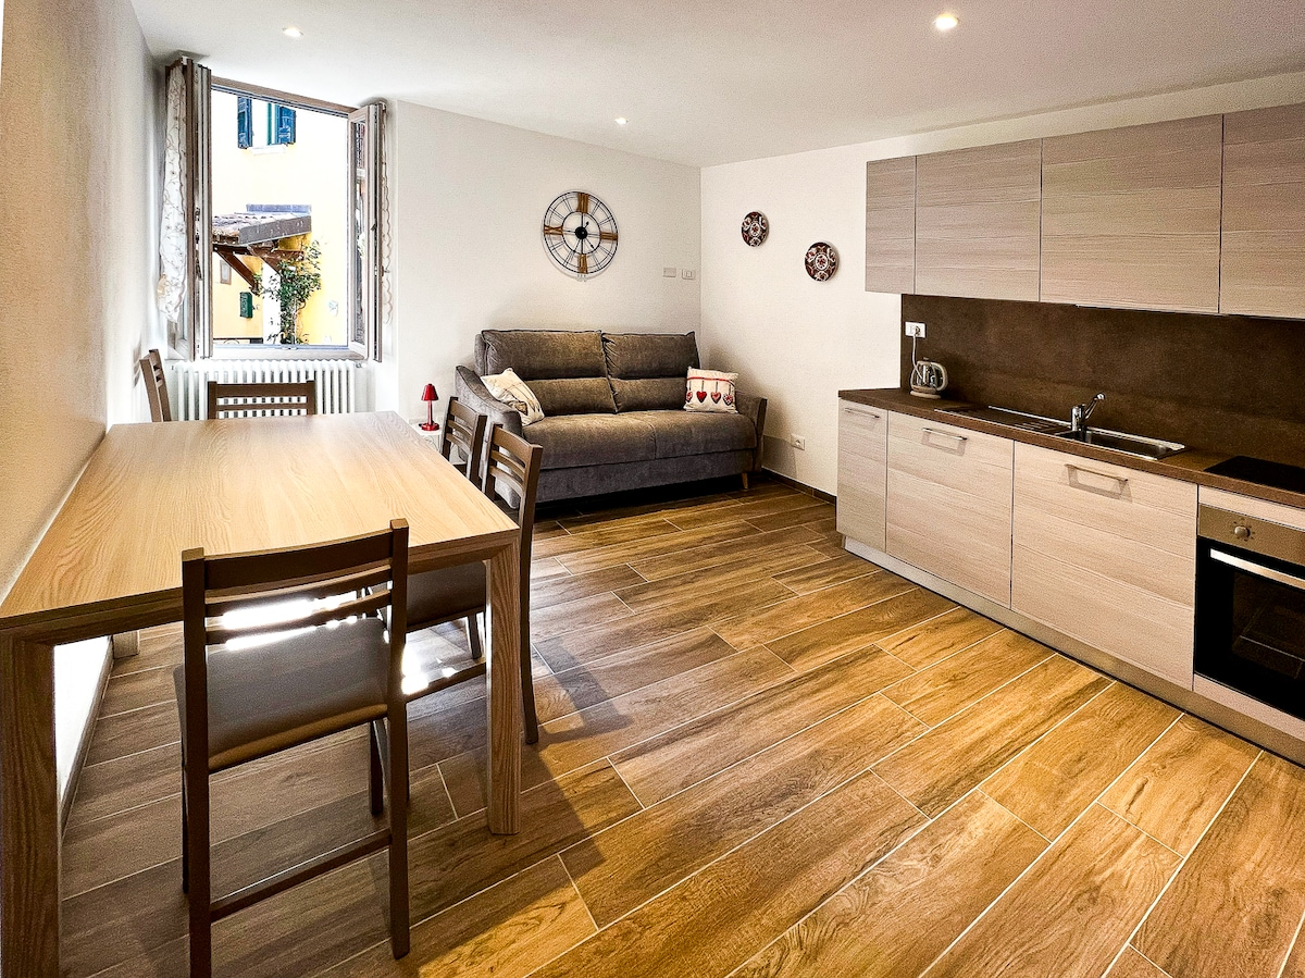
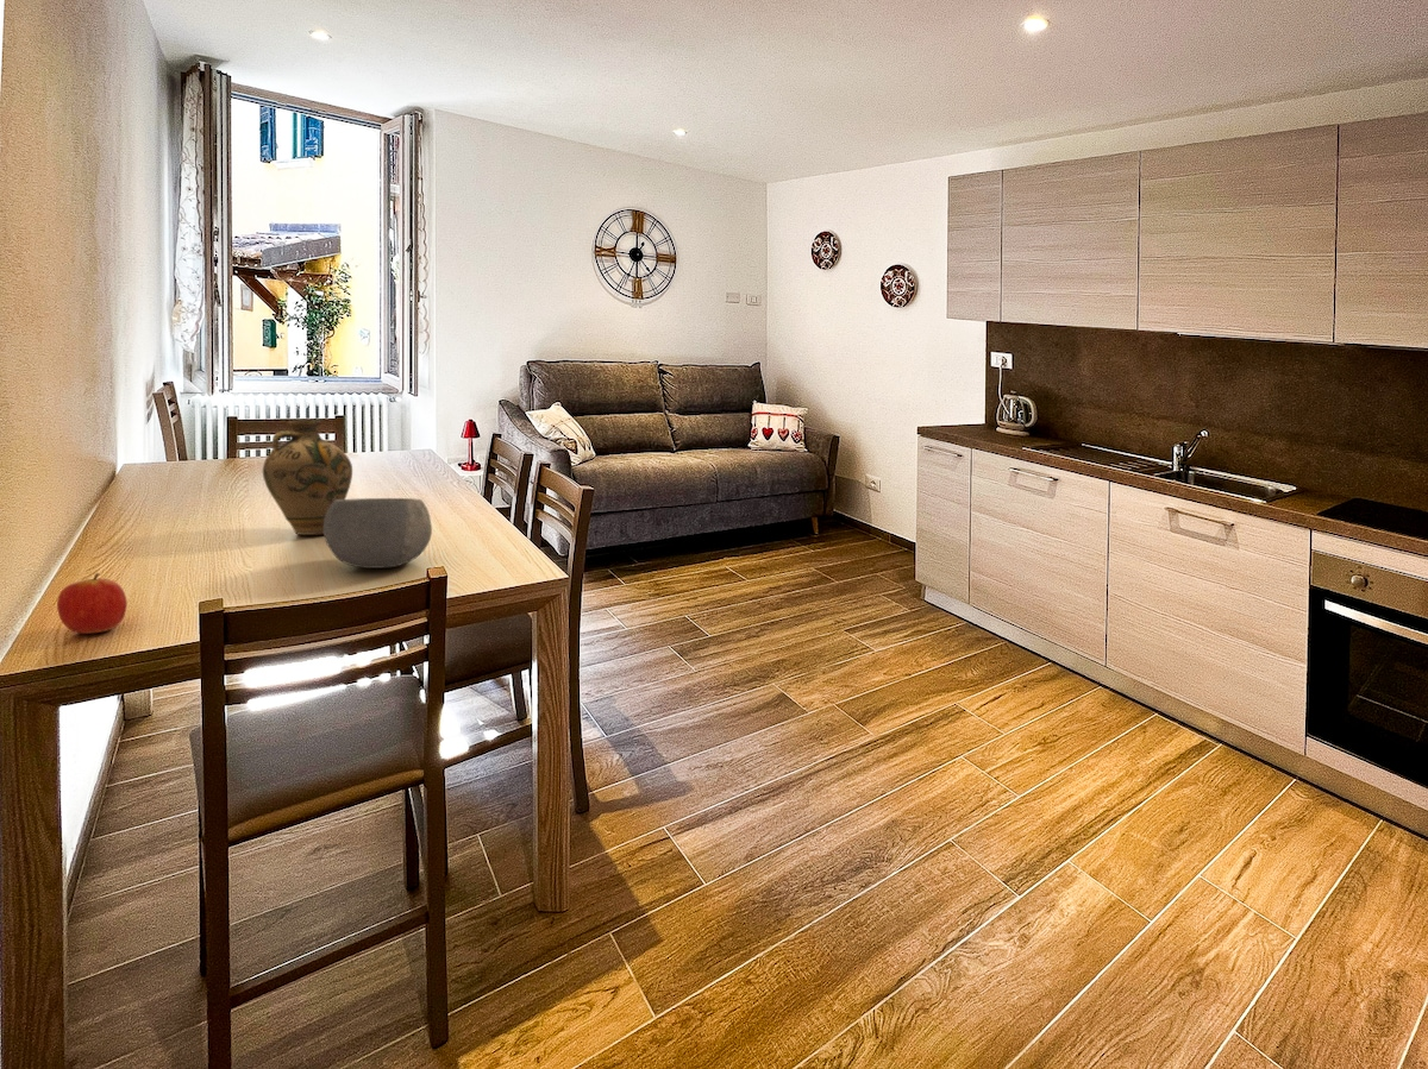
+ bowl (378, 533)
+ apple (92, 602)
+ jug (308, 477)
